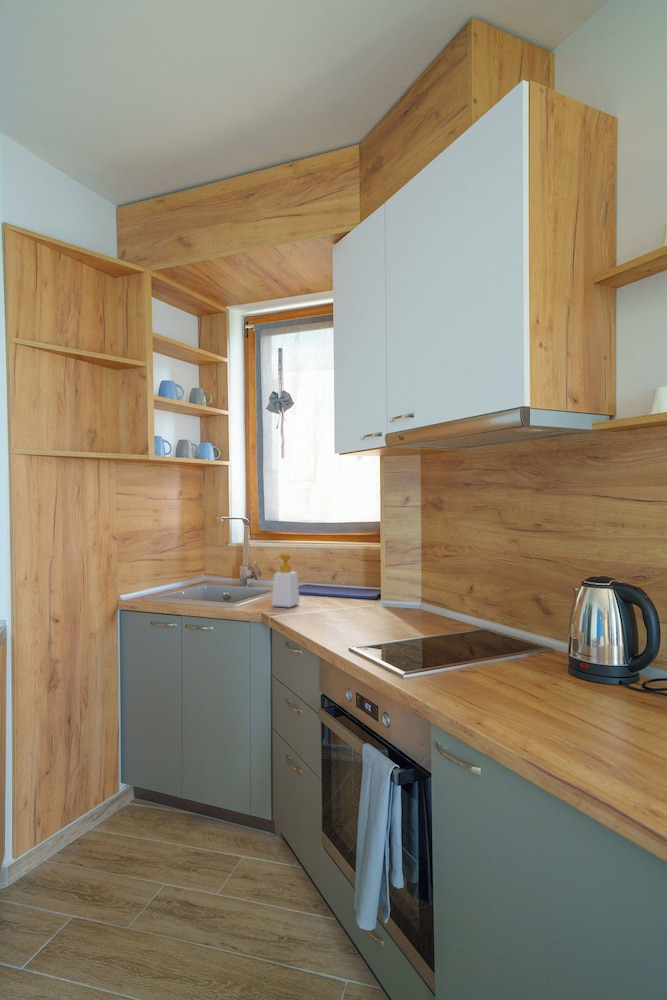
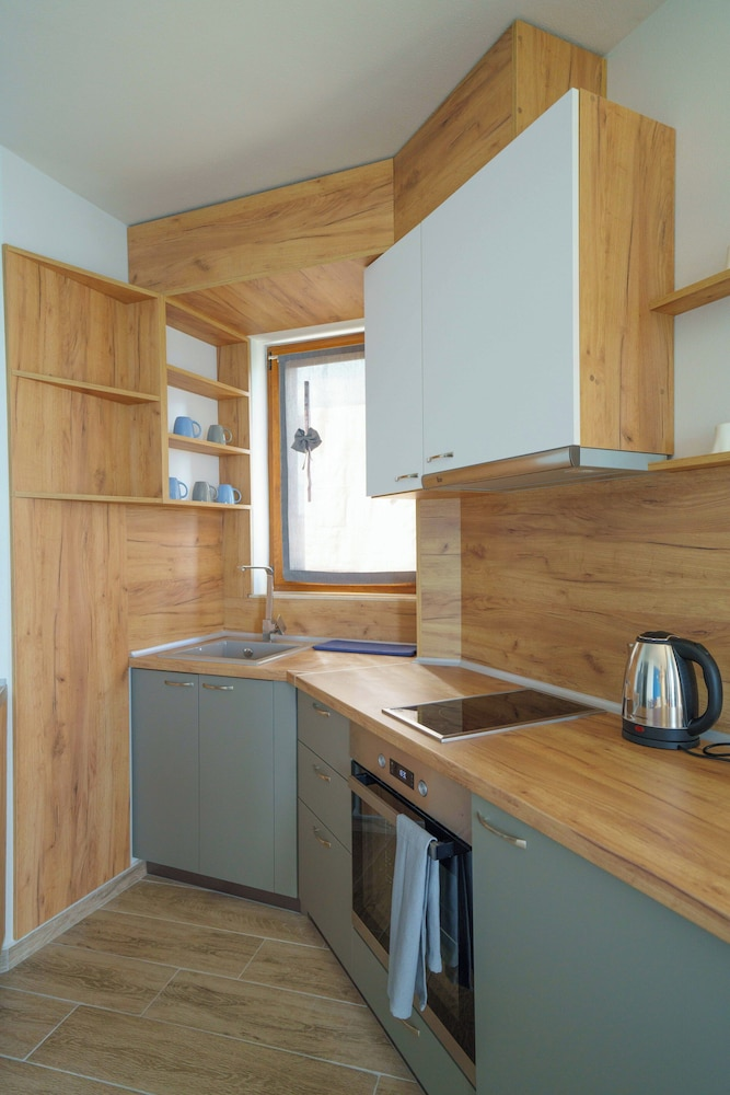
- soap bottle (283, 579)
